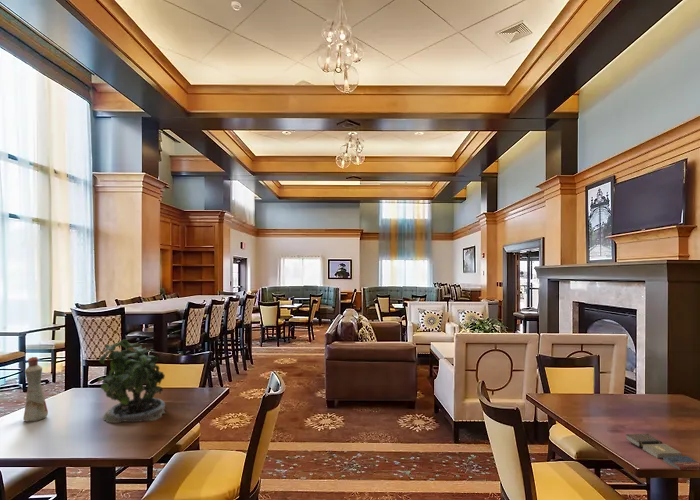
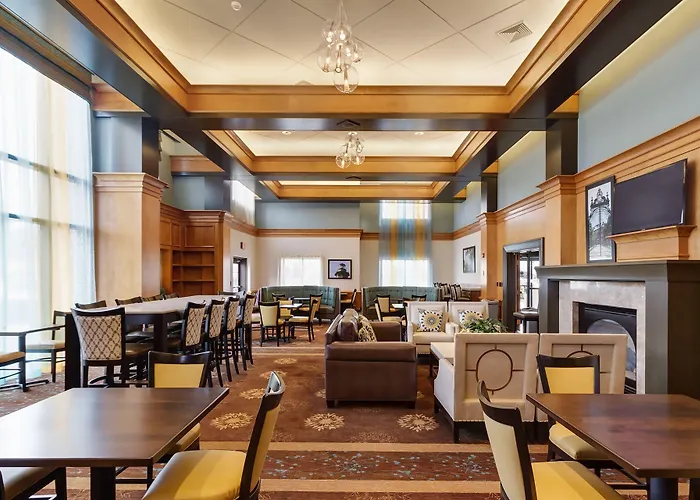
- book set (662, 451)
- potted plant (133, 375)
- bottle (35, 387)
